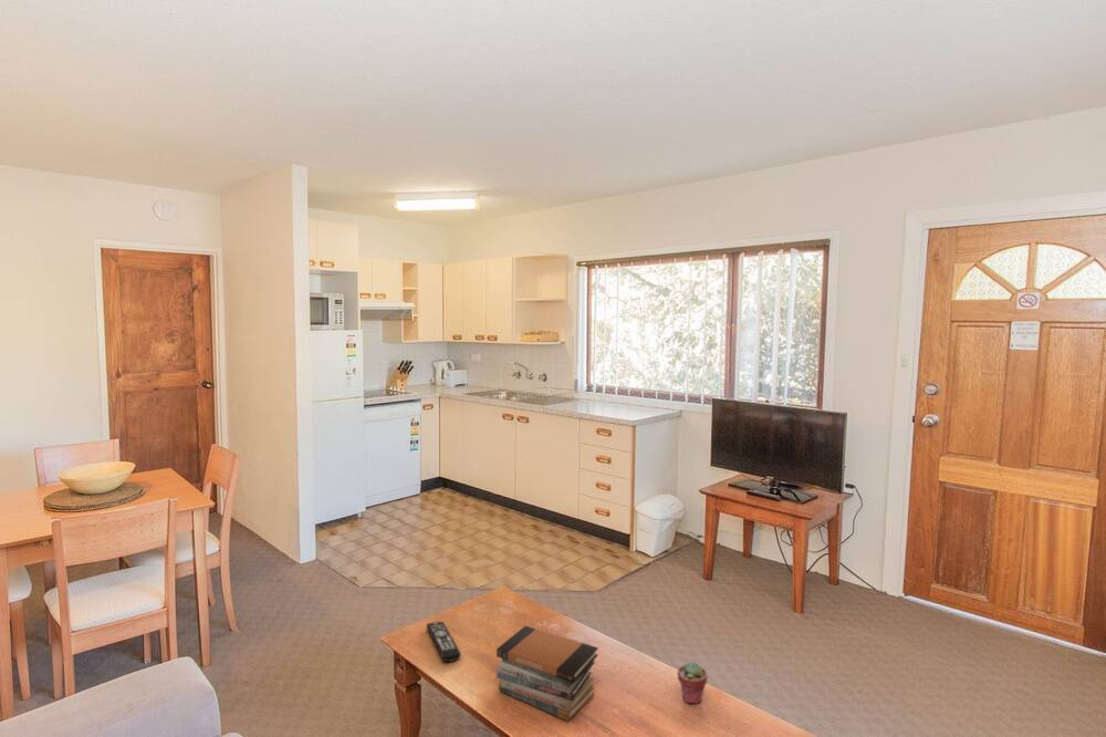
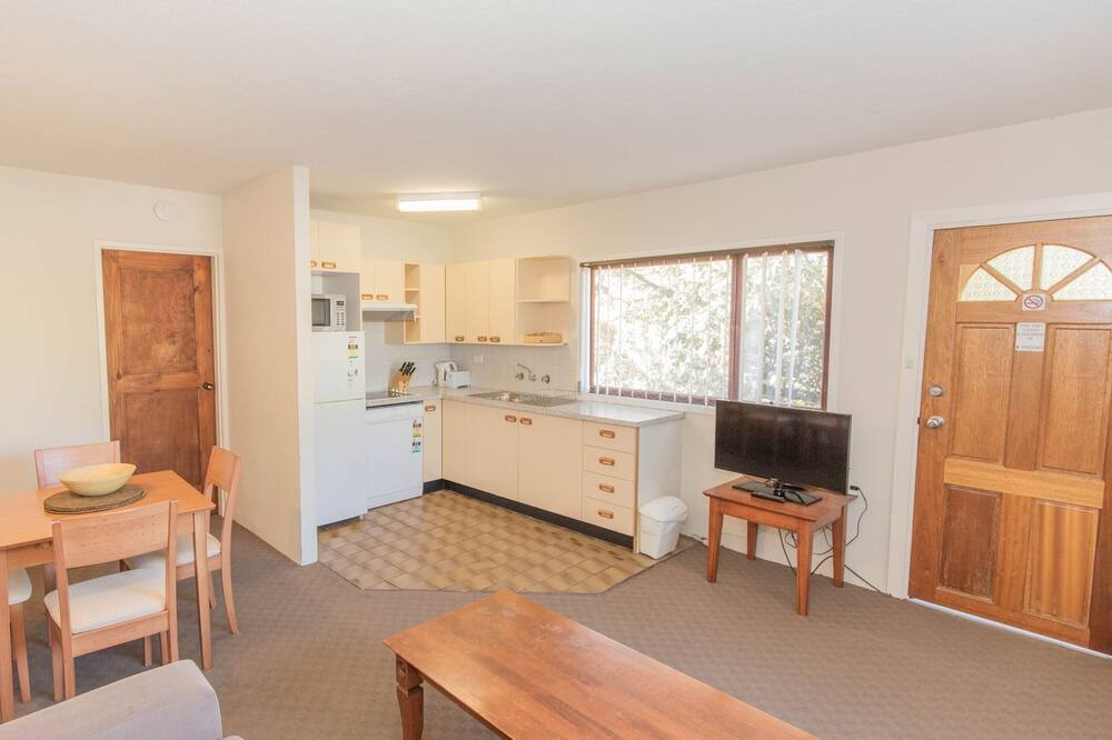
- potted succulent (692, 679)
- book stack (545, 669)
- remote control (442, 640)
